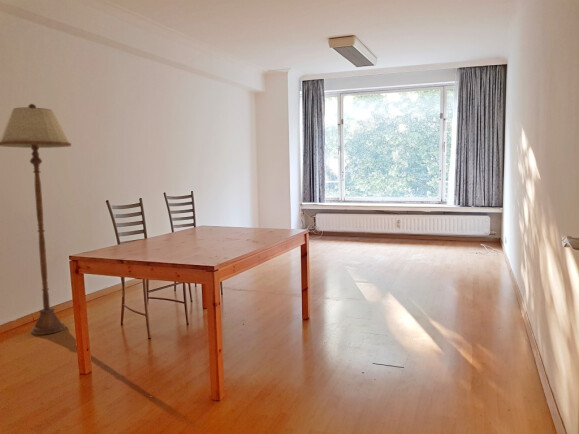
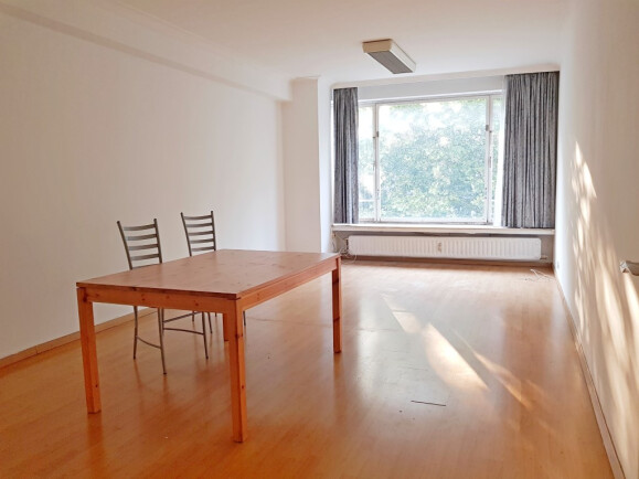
- floor lamp (40, 219)
